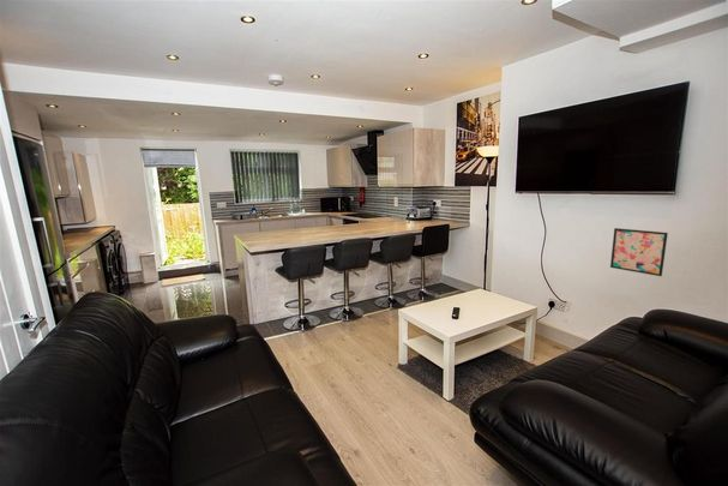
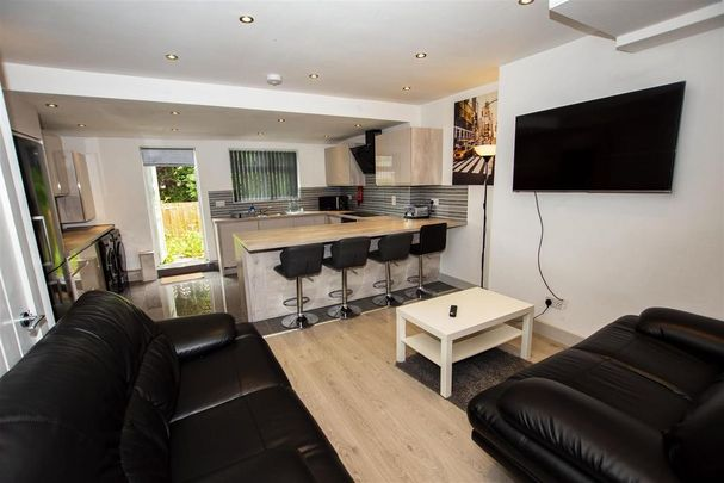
- wall art (637, 251)
